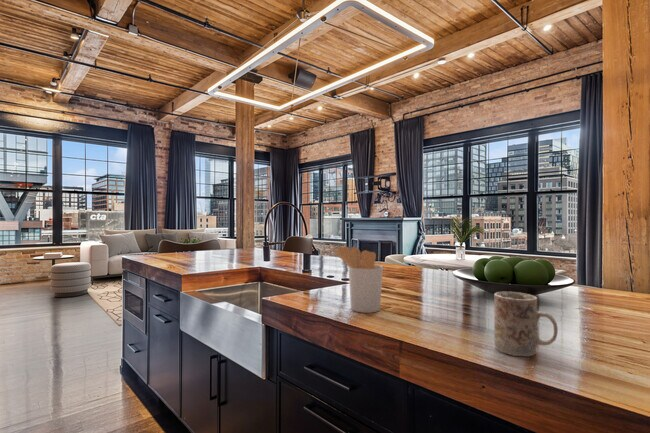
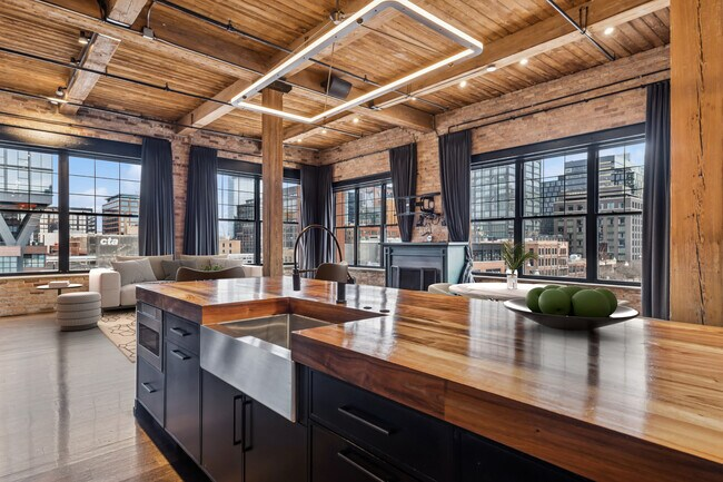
- utensil holder (357, 276)
- mug (521, 323)
